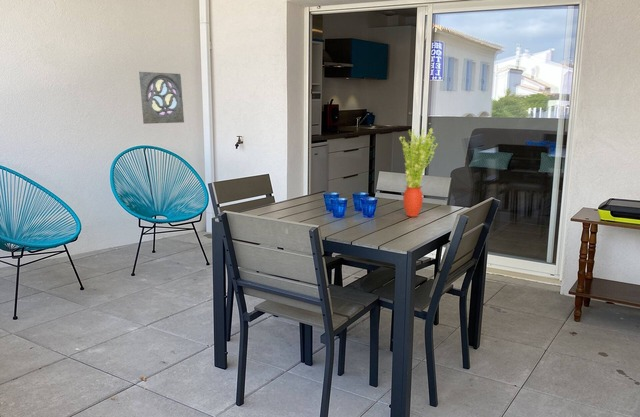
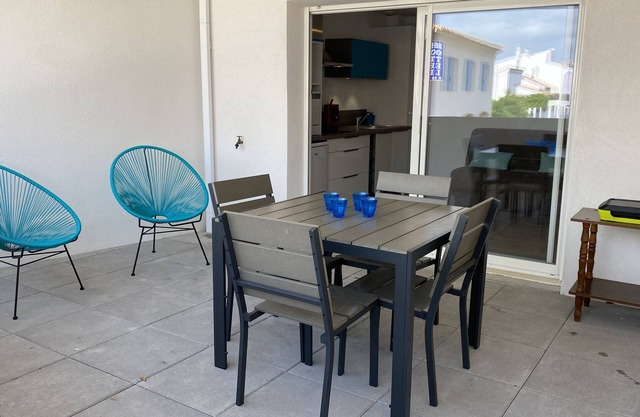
- wall ornament (162, 98)
- potted plant (417, 171)
